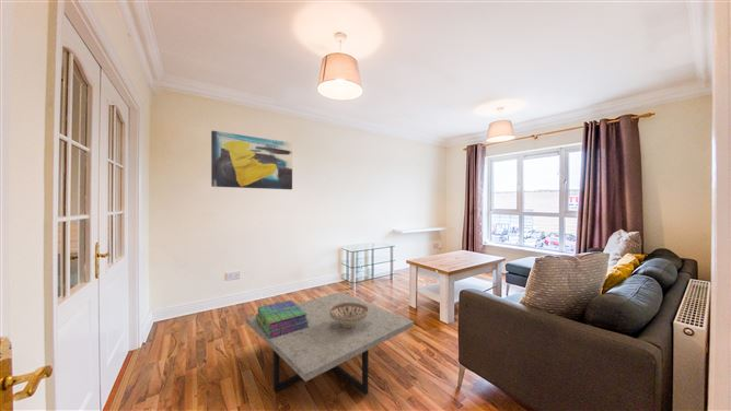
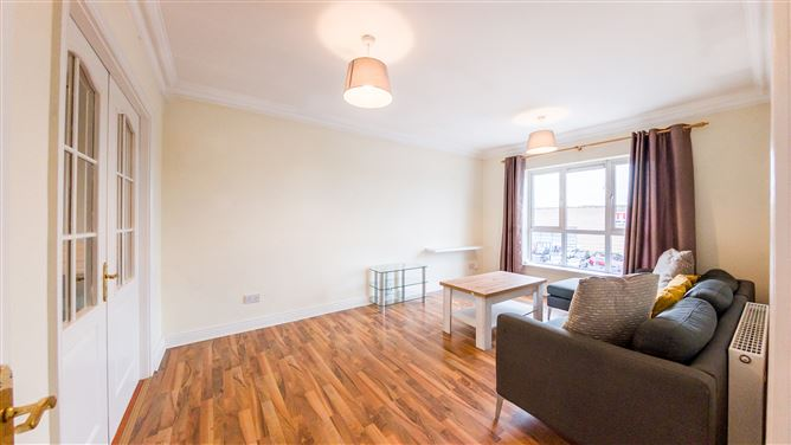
- wall art (255, 162)
- coffee table (328, 341)
- decorative bowl (349, 316)
- stack of books (281, 316)
